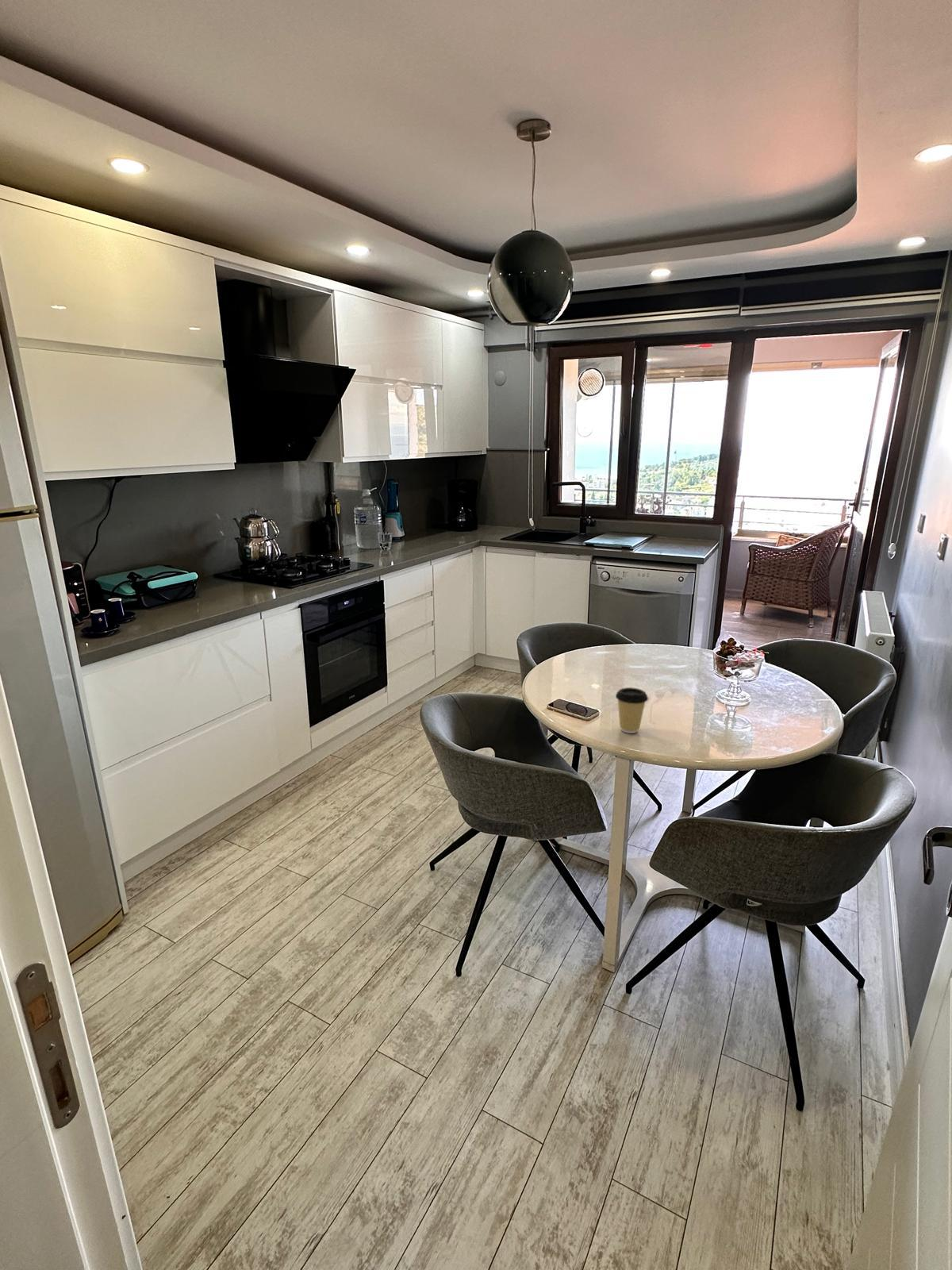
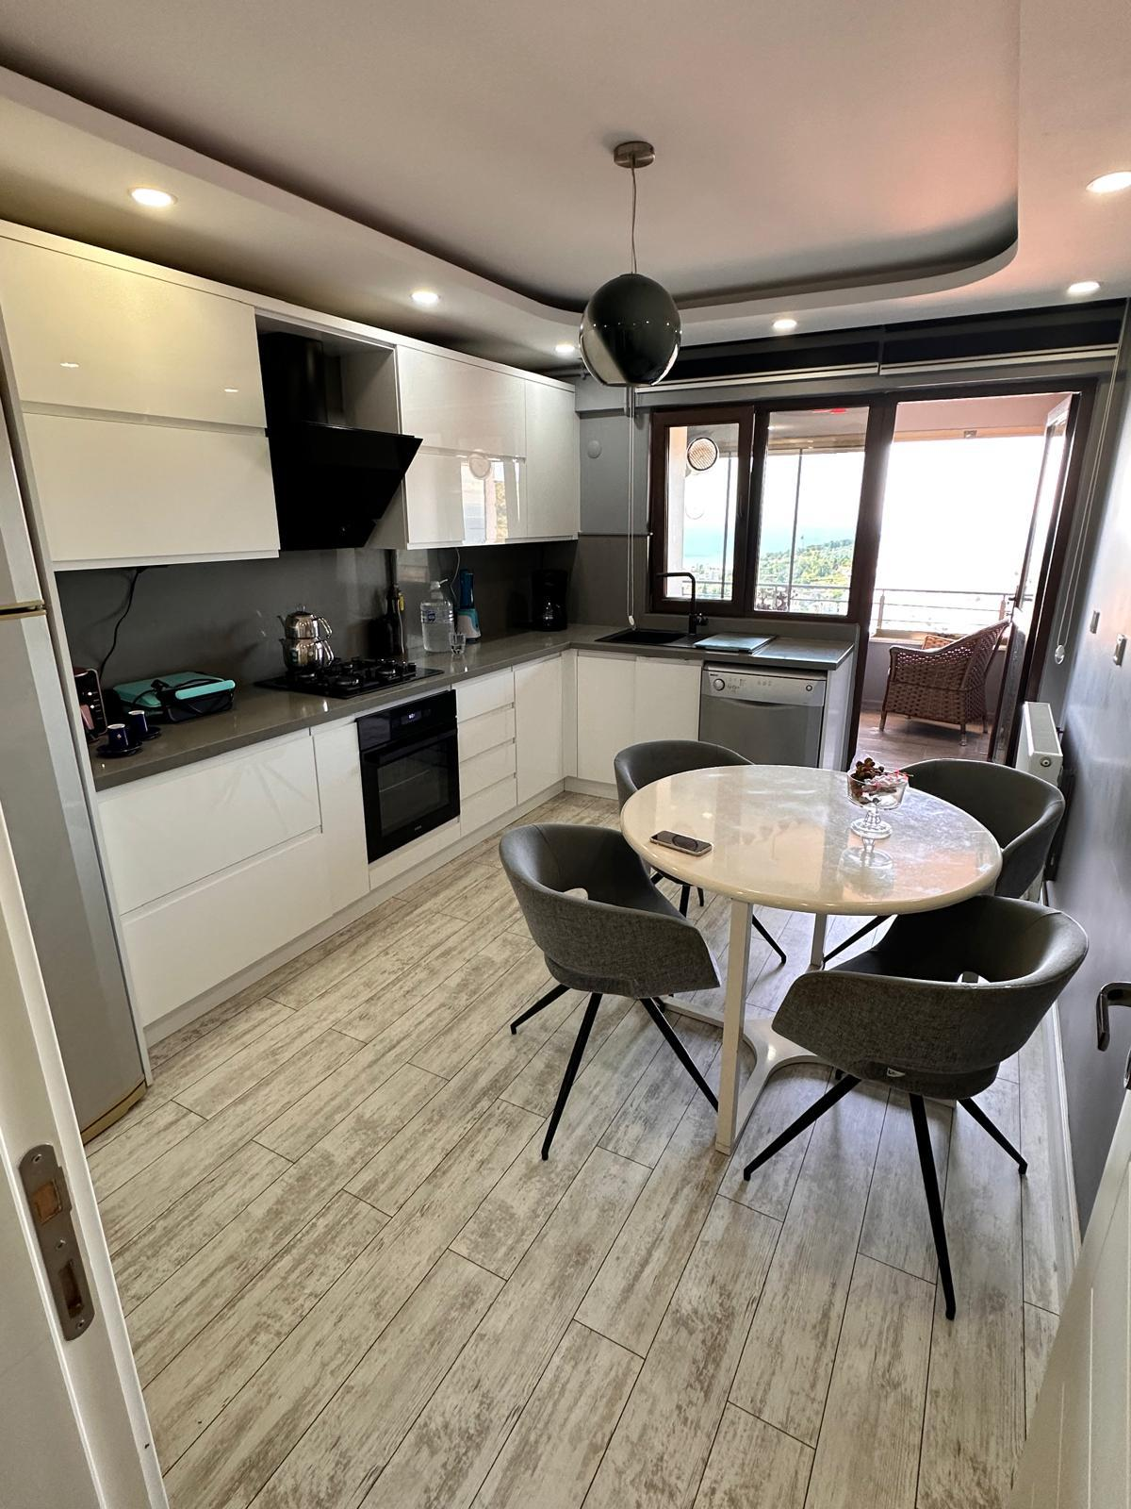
- coffee cup (631, 710)
